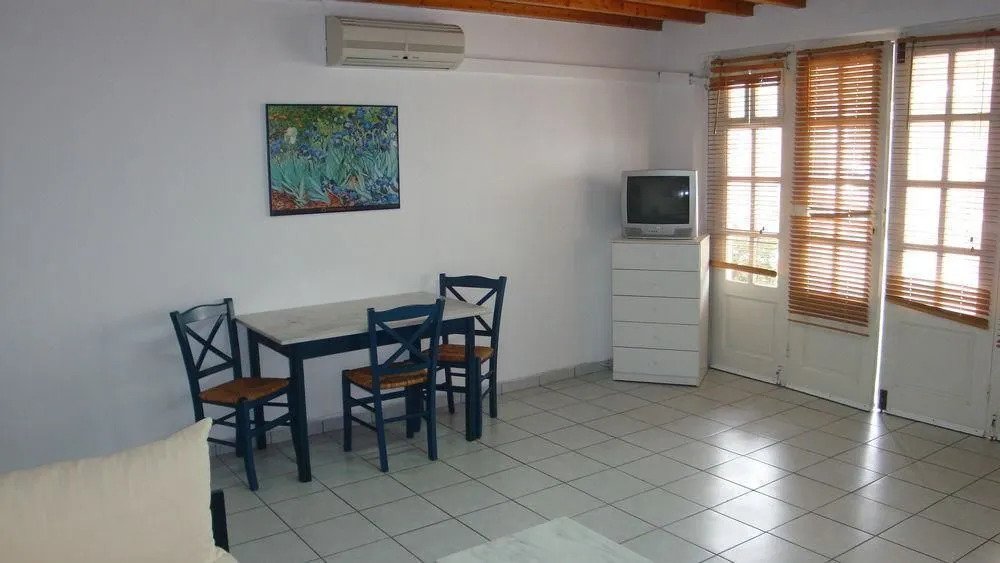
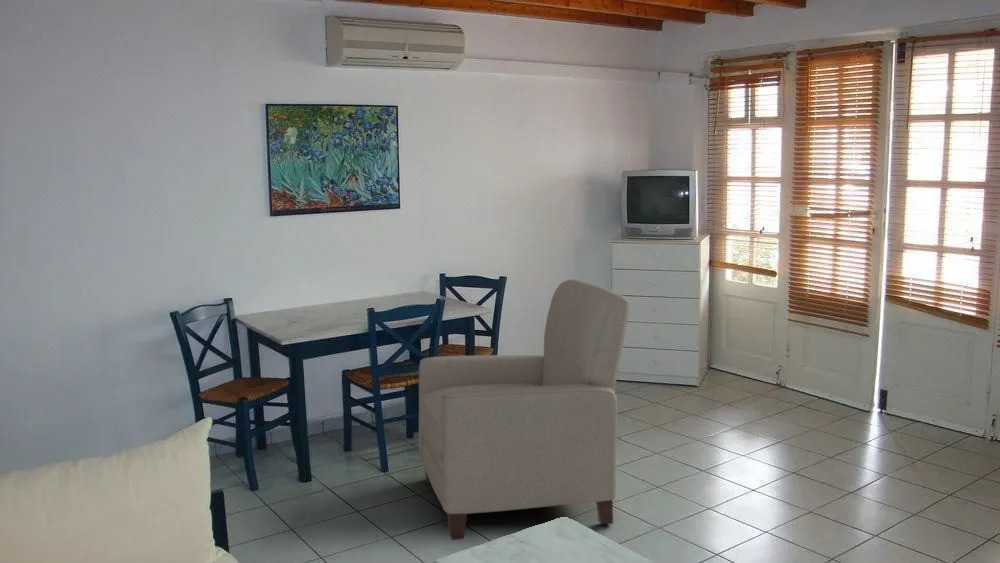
+ chair (516, 394)
